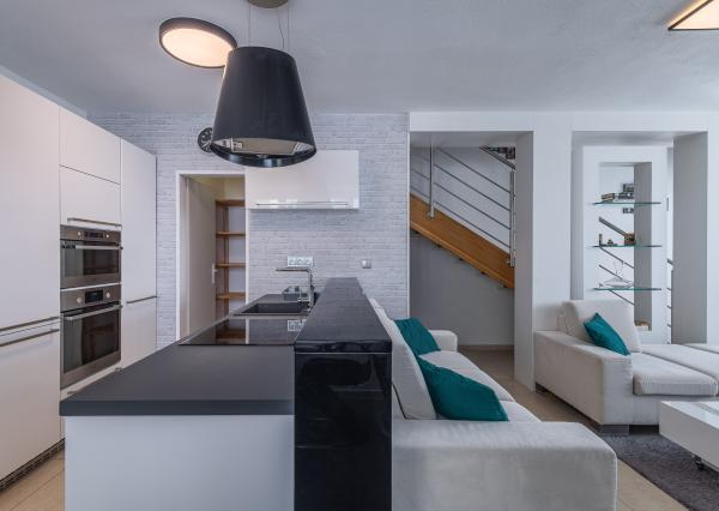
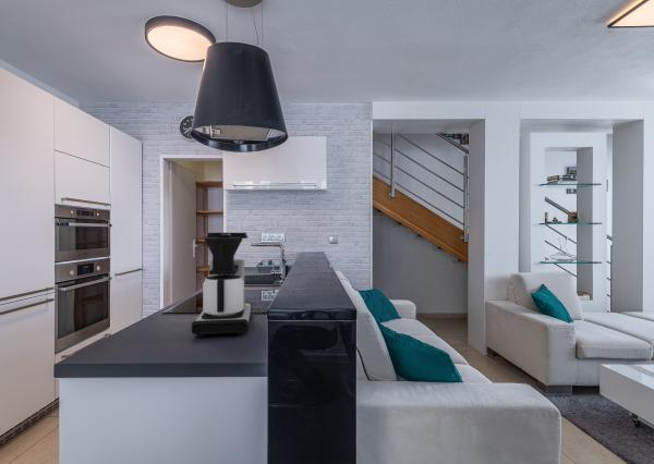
+ coffee maker (225, 279)
